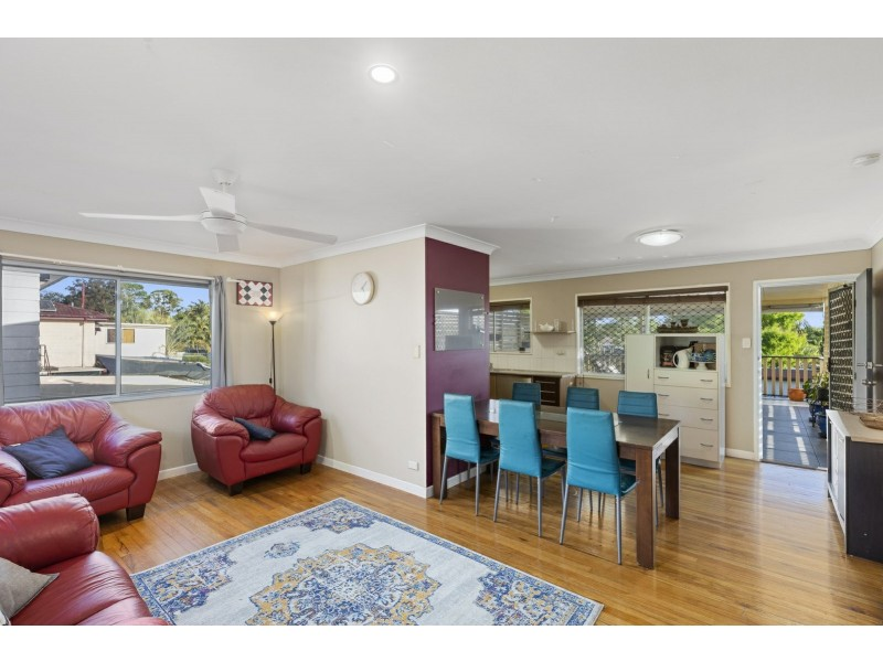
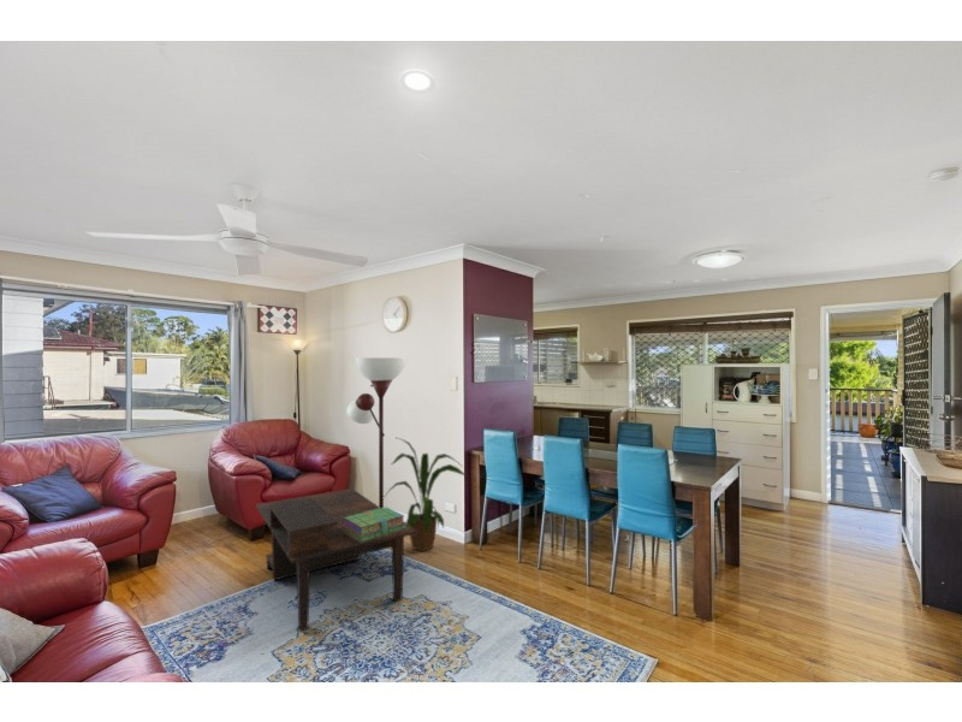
+ house plant (428, 495)
+ floor lamp (379, 443)
+ stack of books (374, 522)
+ coffee table (328, 539)
